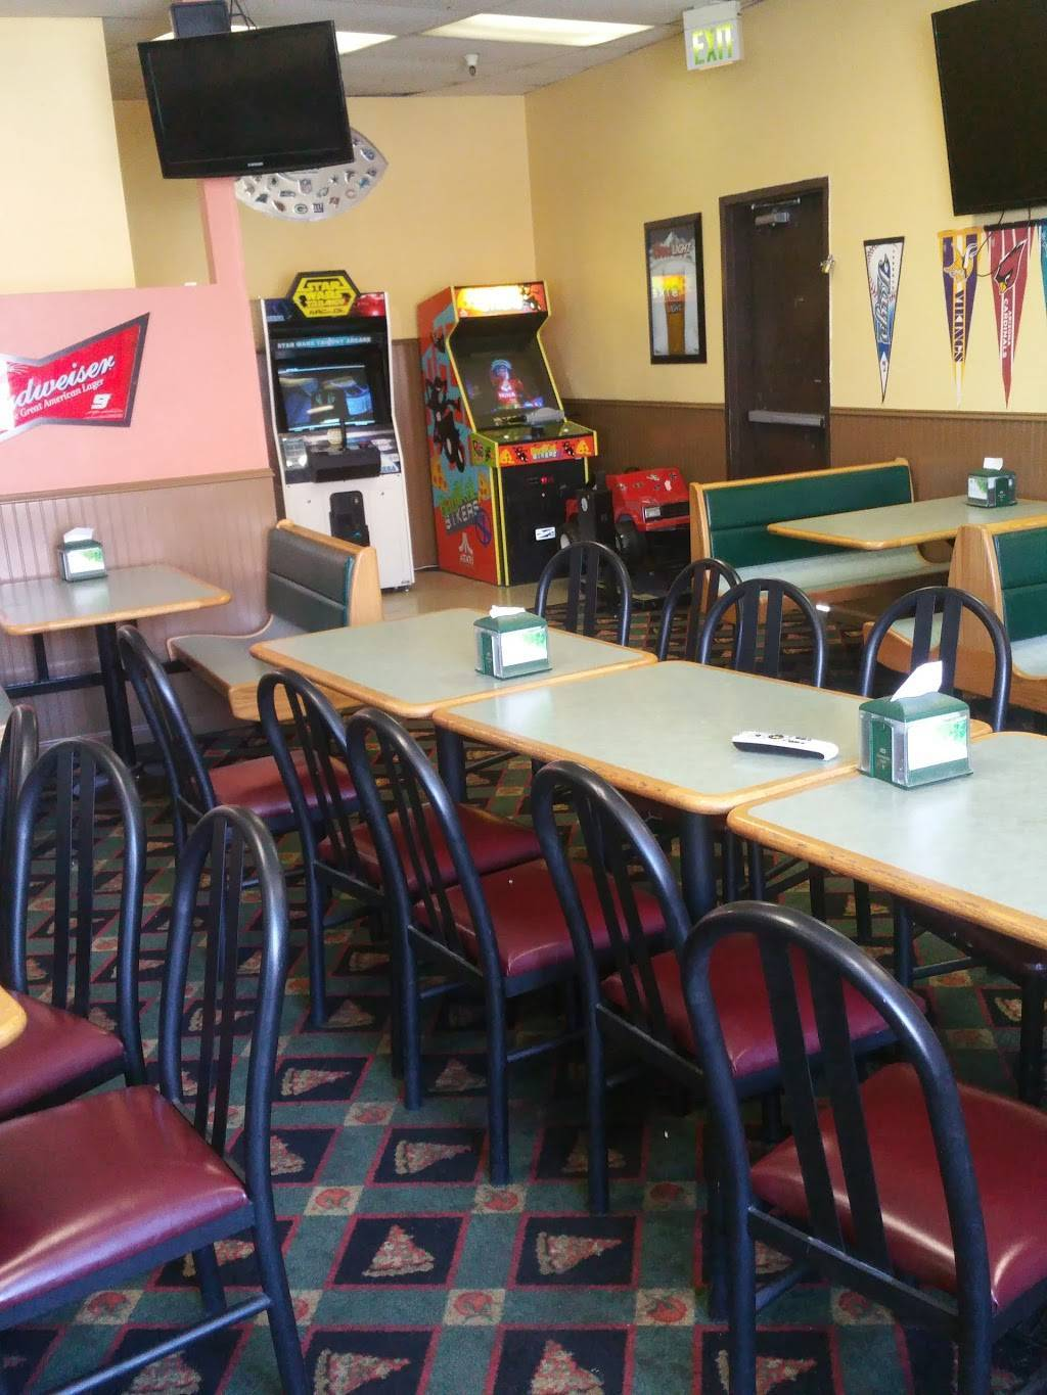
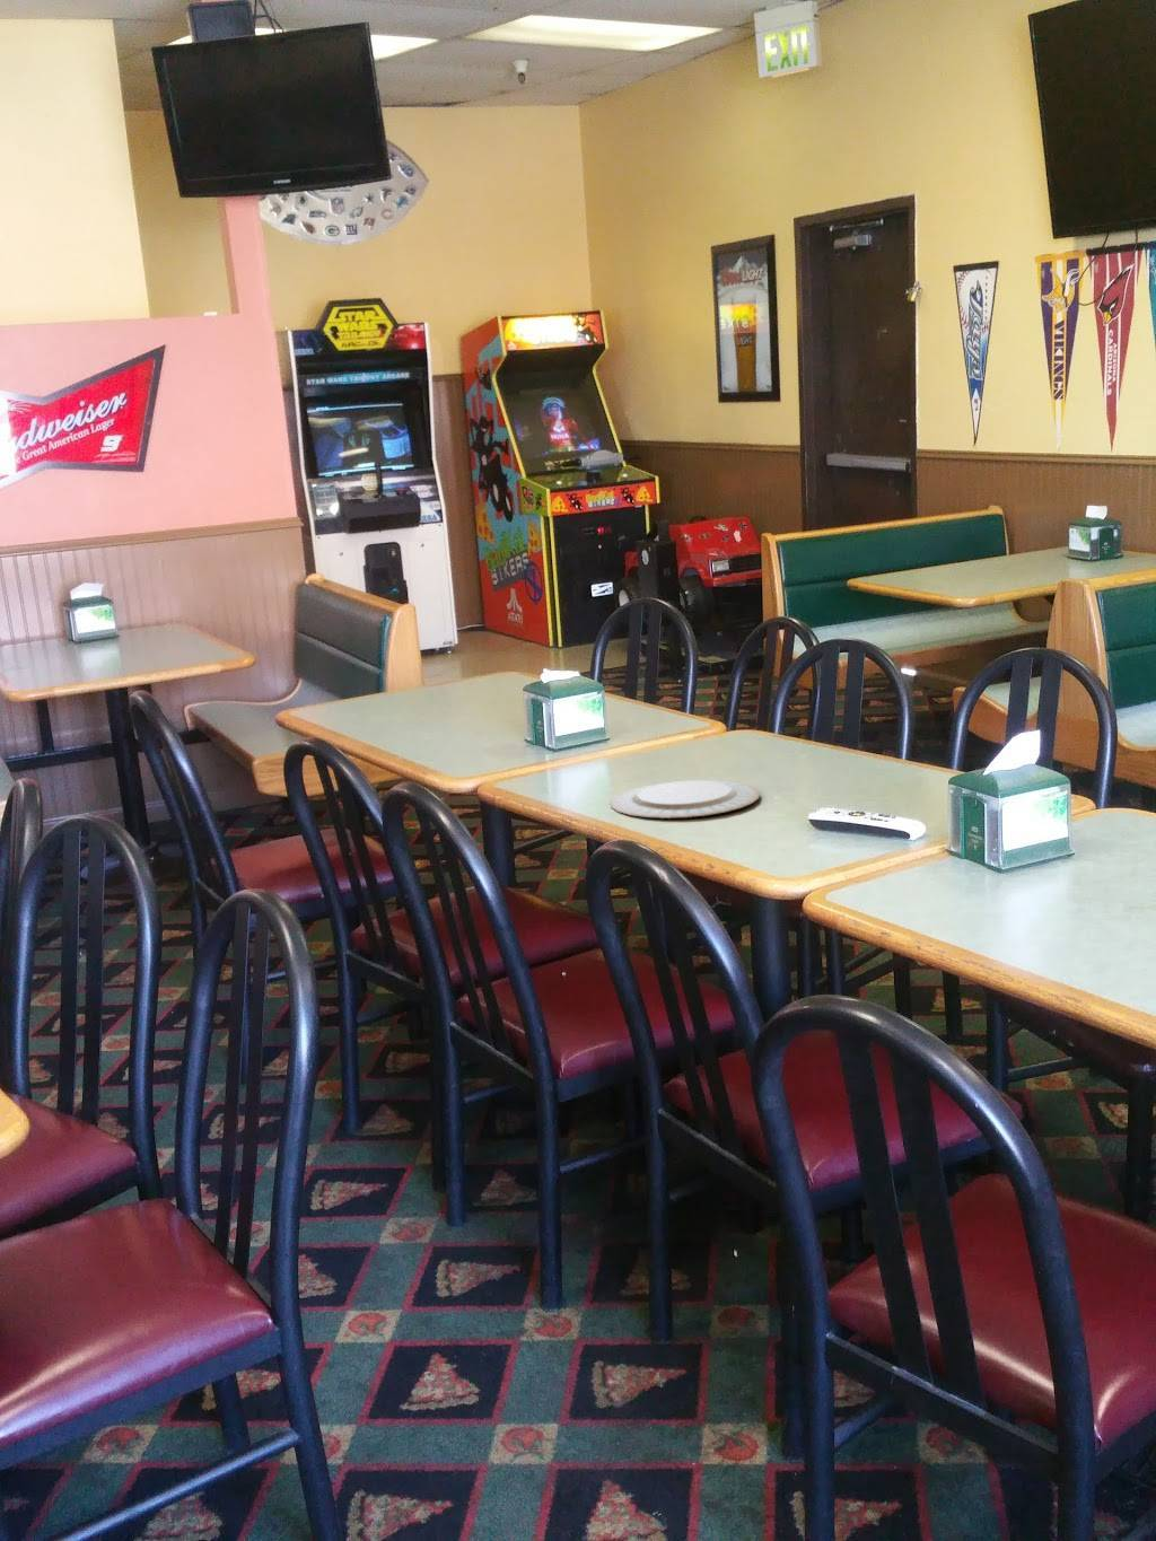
+ chinaware (684, 794)
